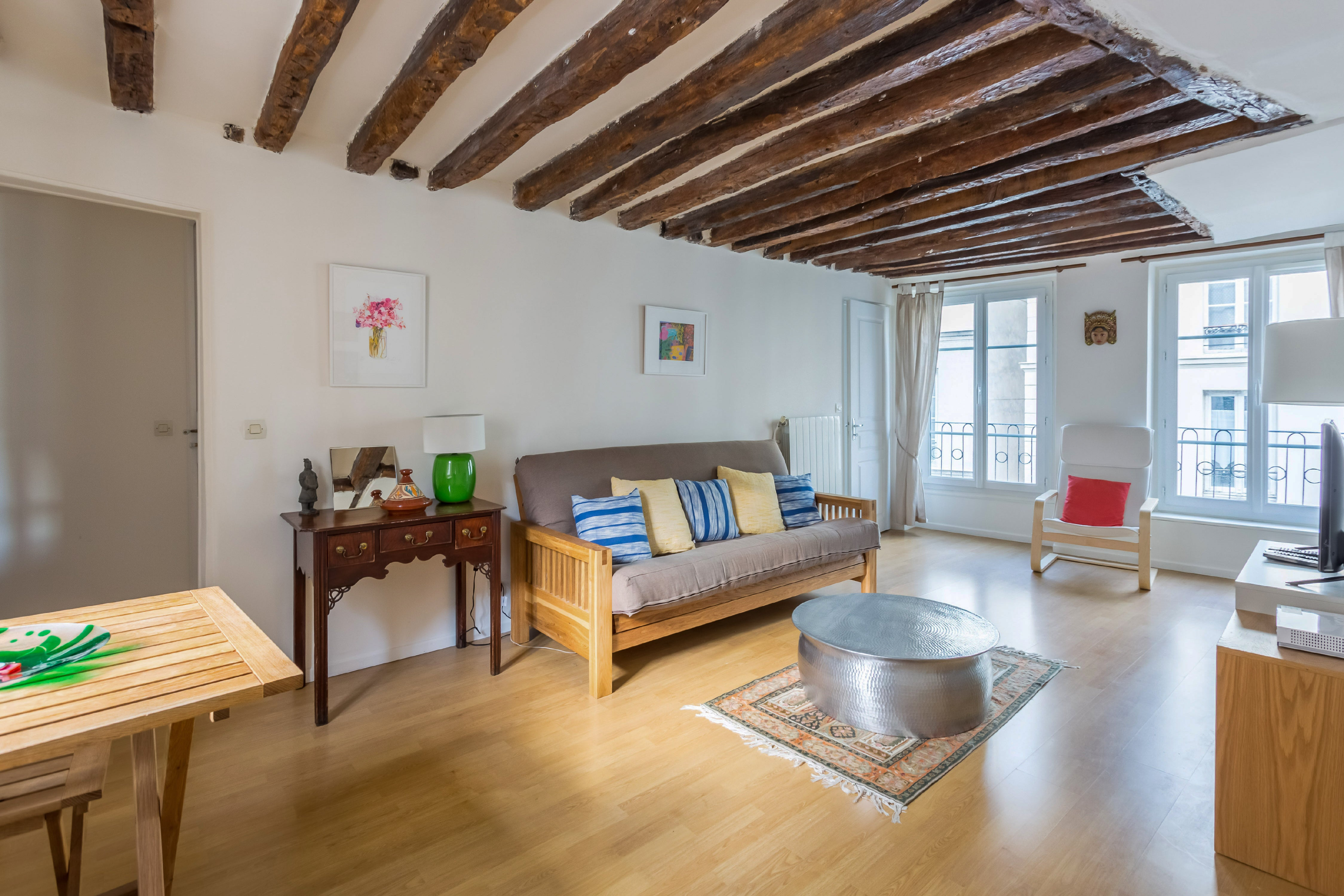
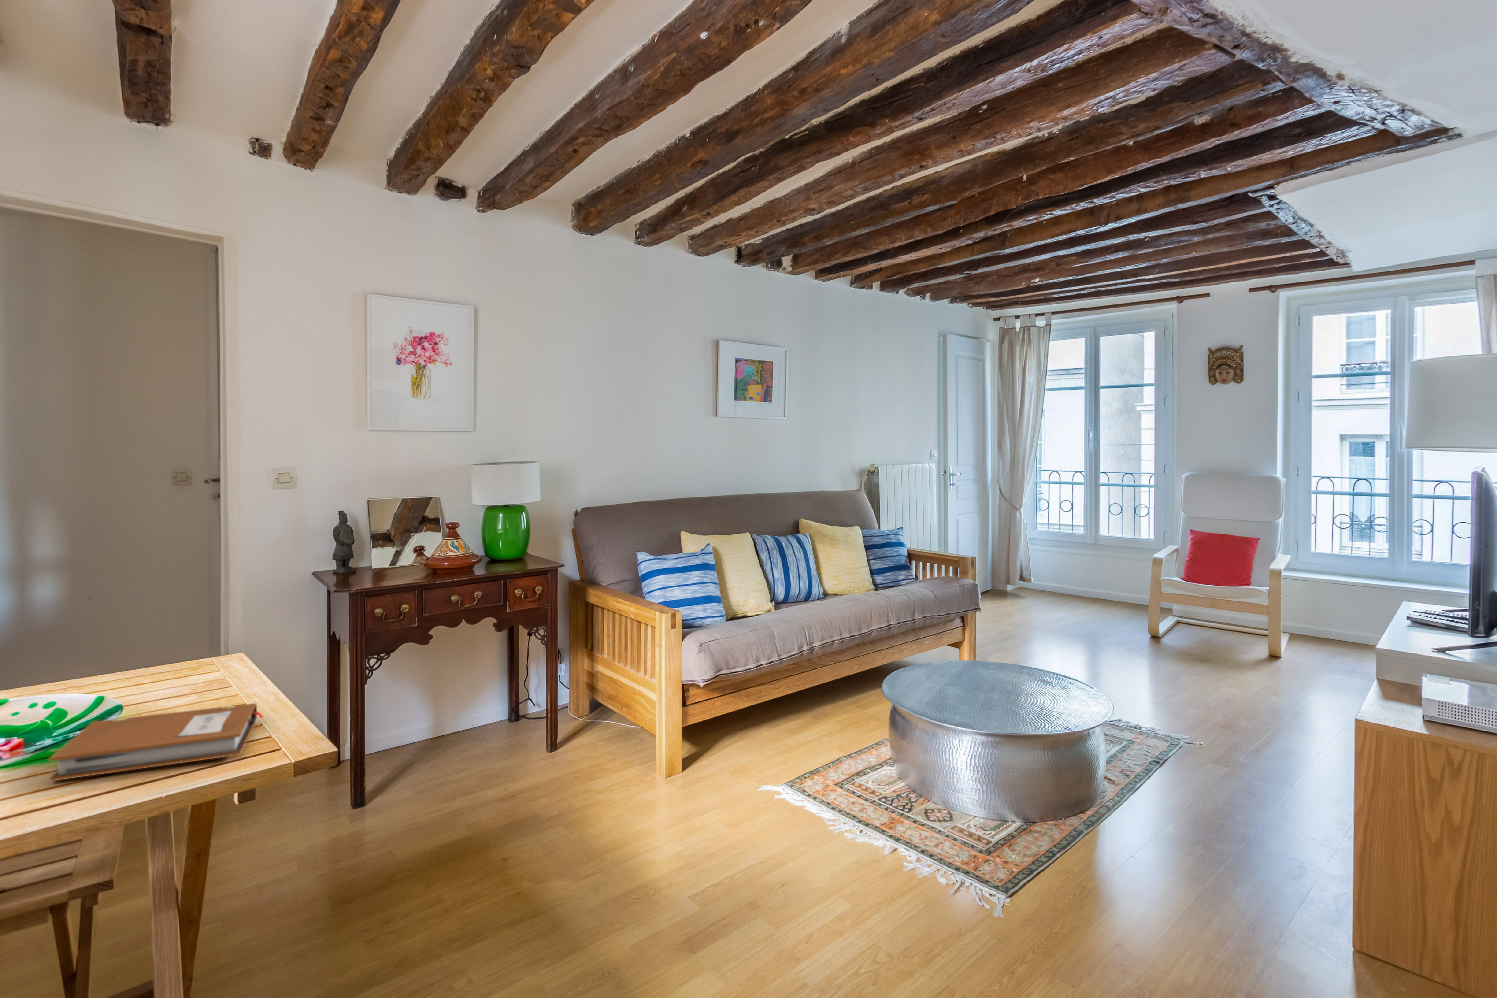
+ notebook (170, 736)
